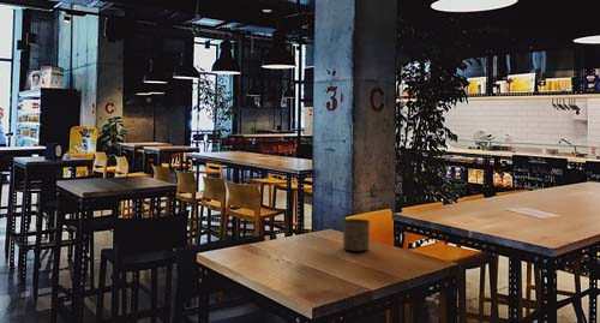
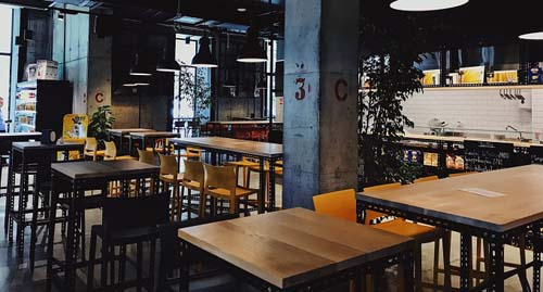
- cup (355, 234)
